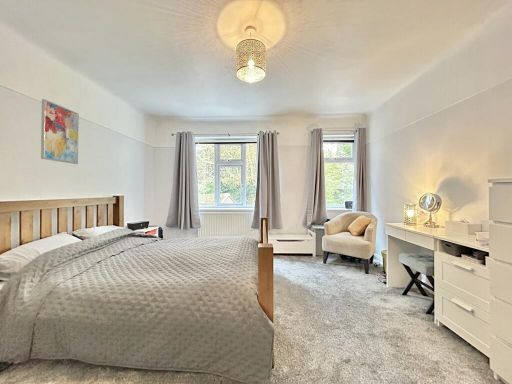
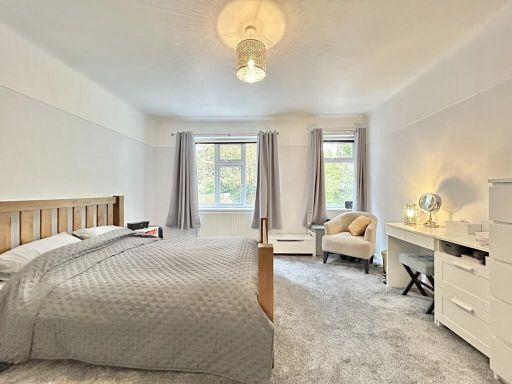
- wall art (61, 134)
